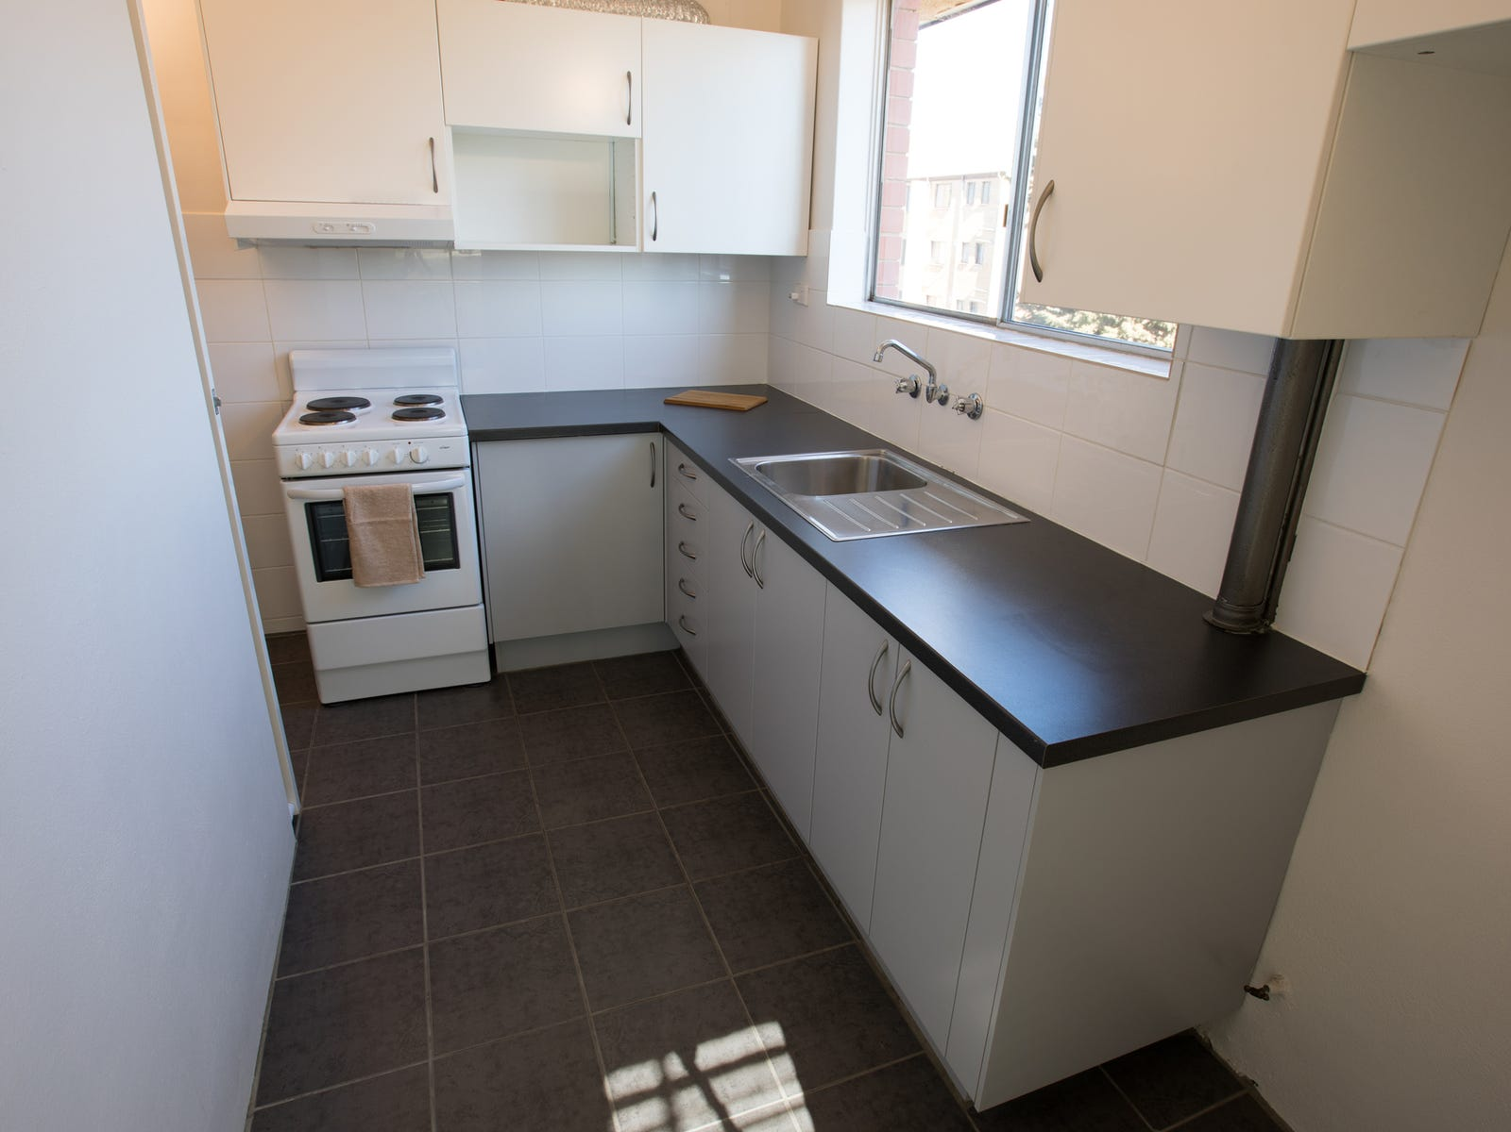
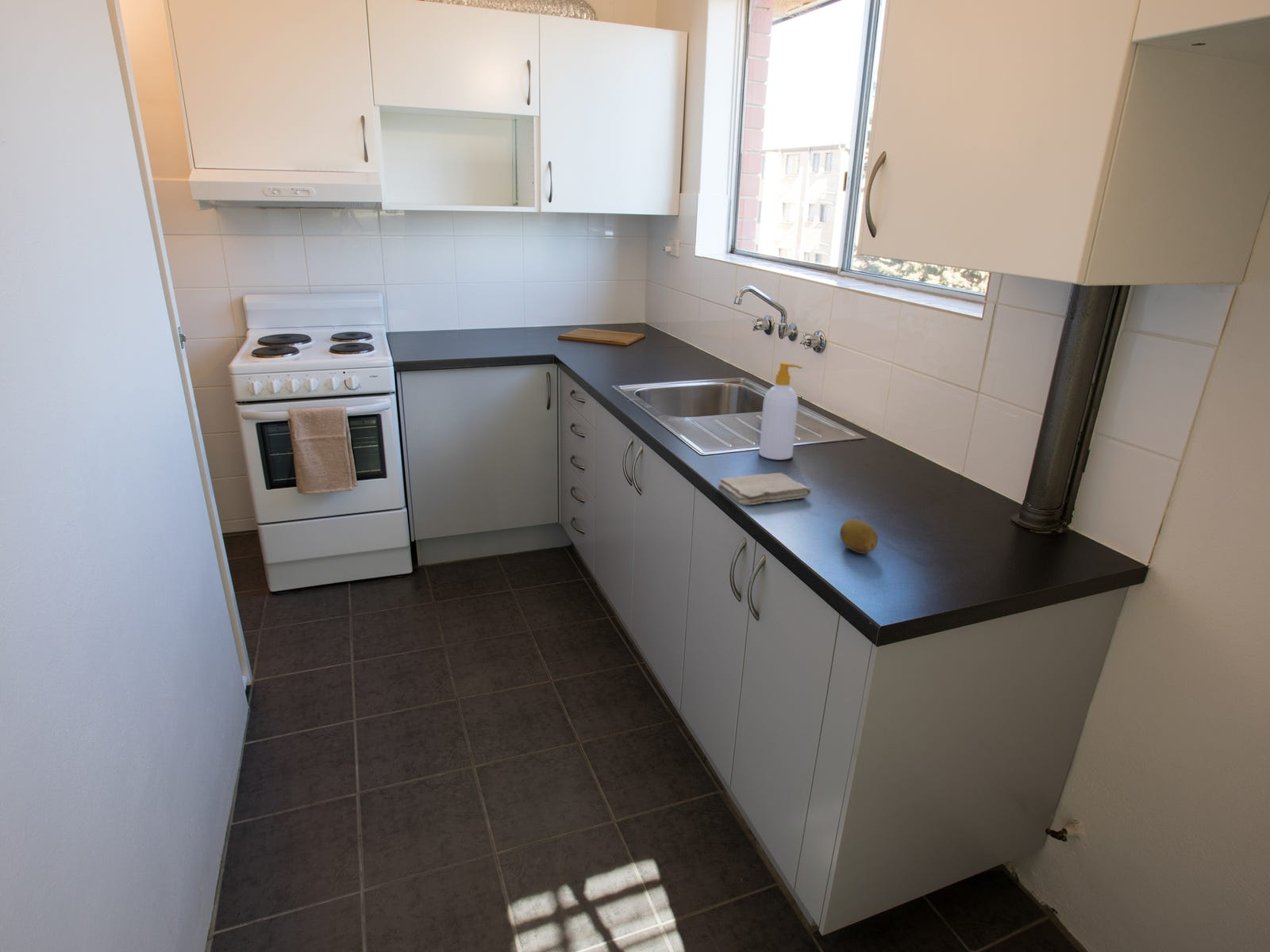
+ fruit (858, 536)
+ washcloth (763, 487)
+ soap bottle (781, 409)
